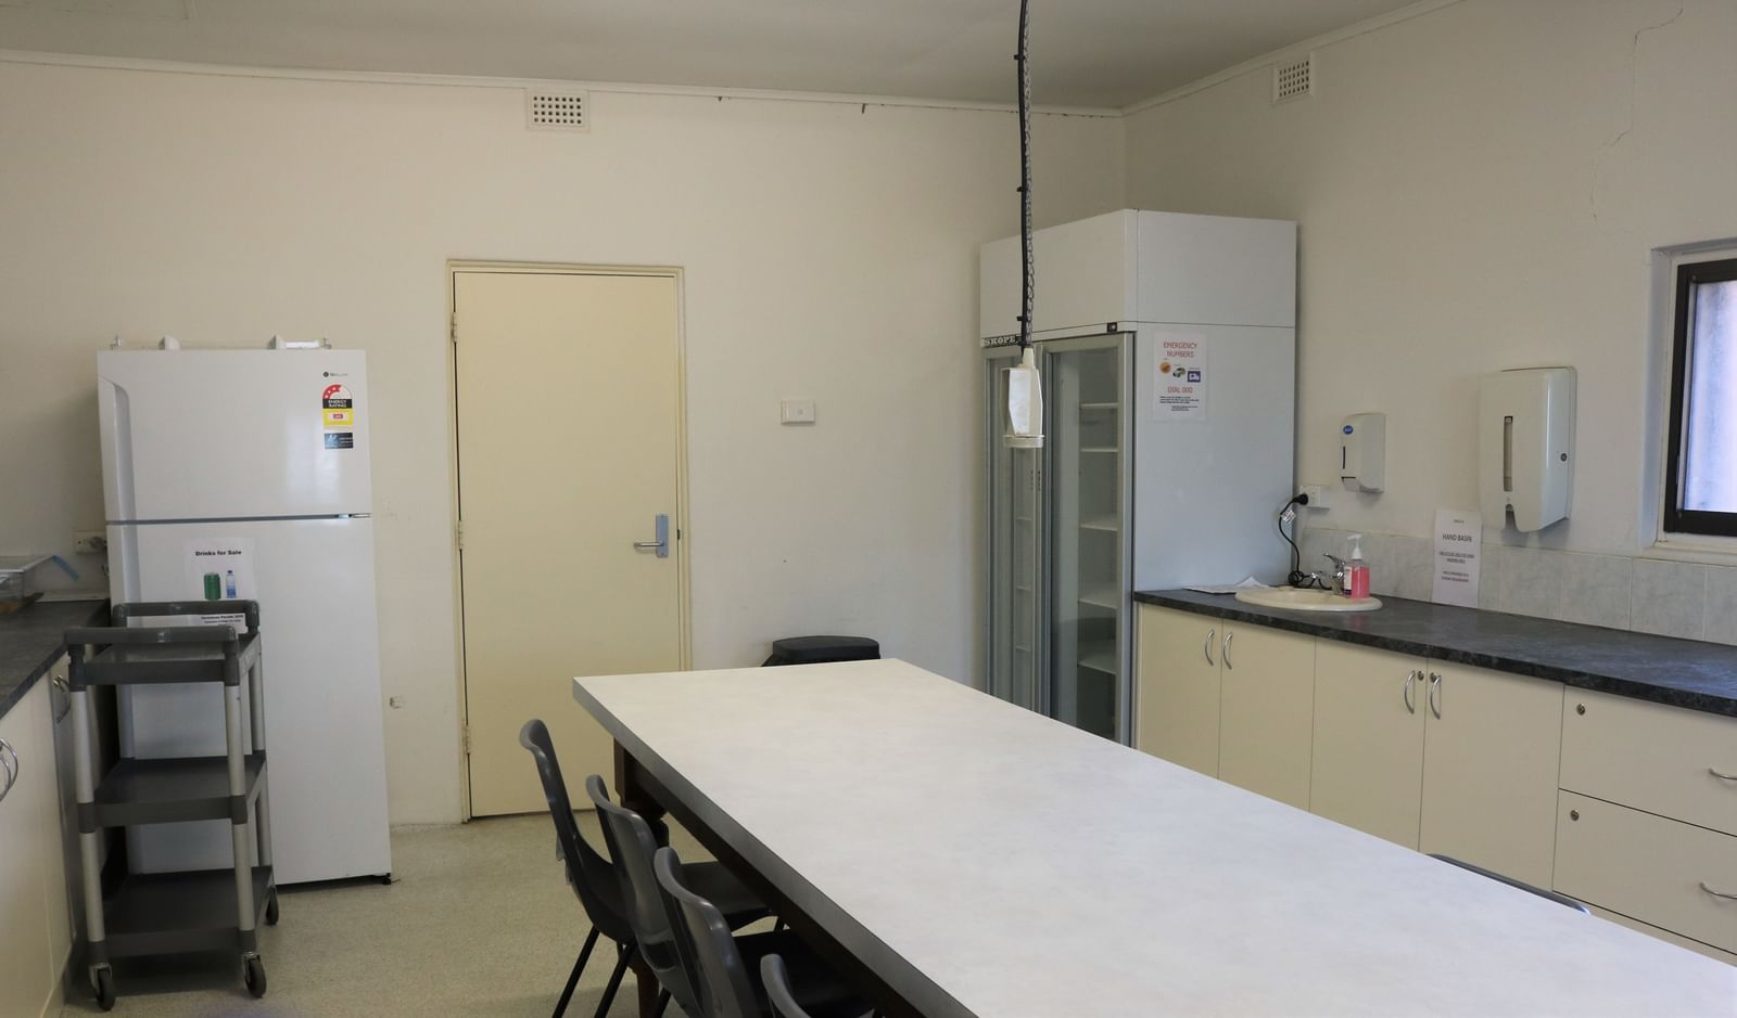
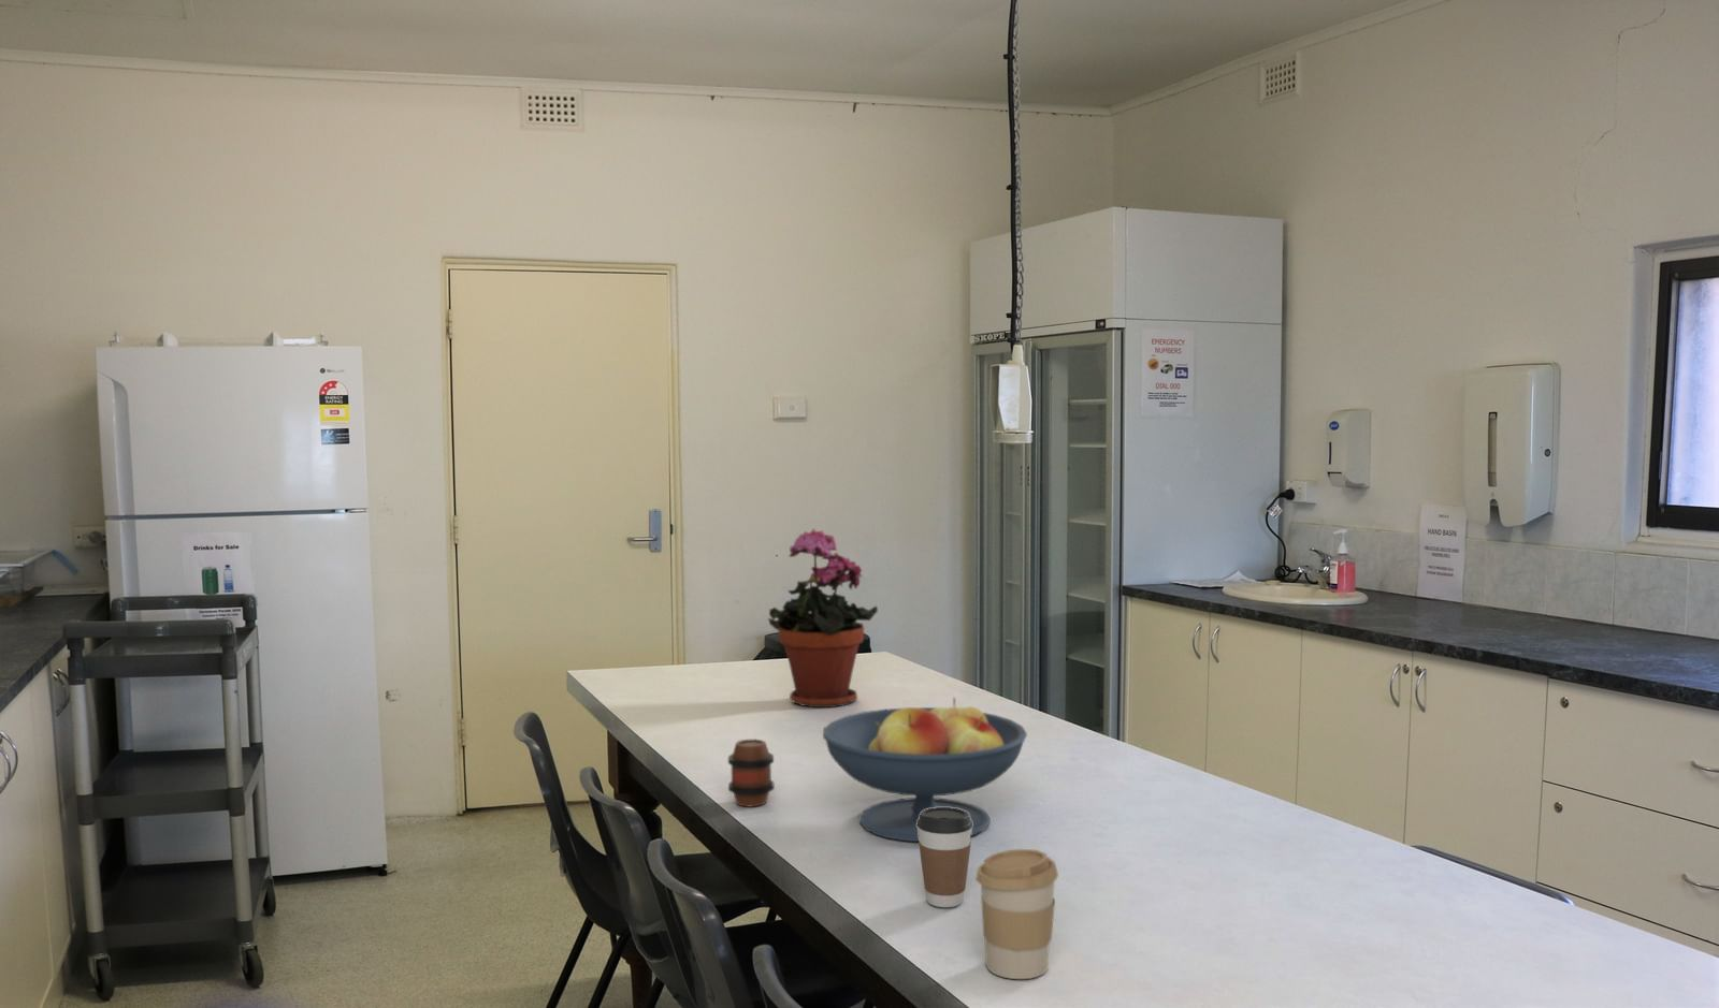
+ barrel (751, 772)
+ coffee cup (1017, 911)
+ potted plant (822, 616)
+ coffee cup (945, 857)
+ fruit bowl (924, 758)
